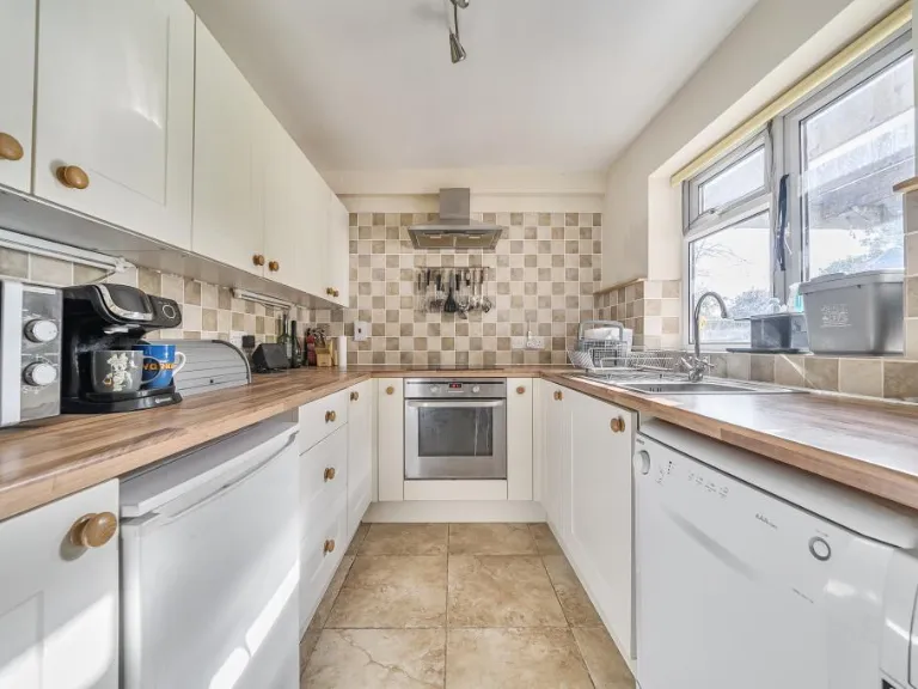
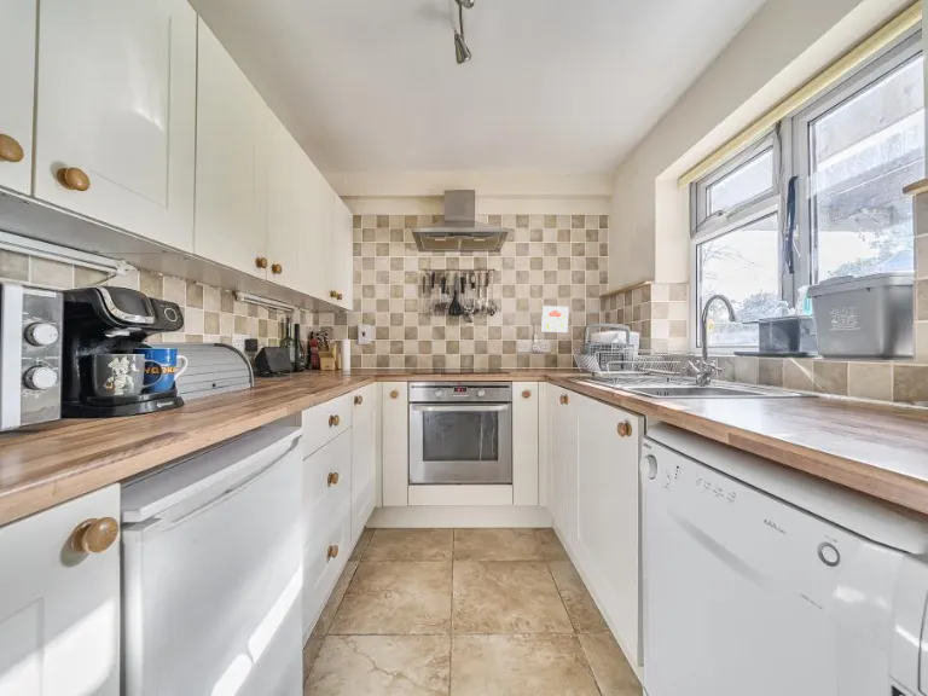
+ decorative tile (555, 319)
